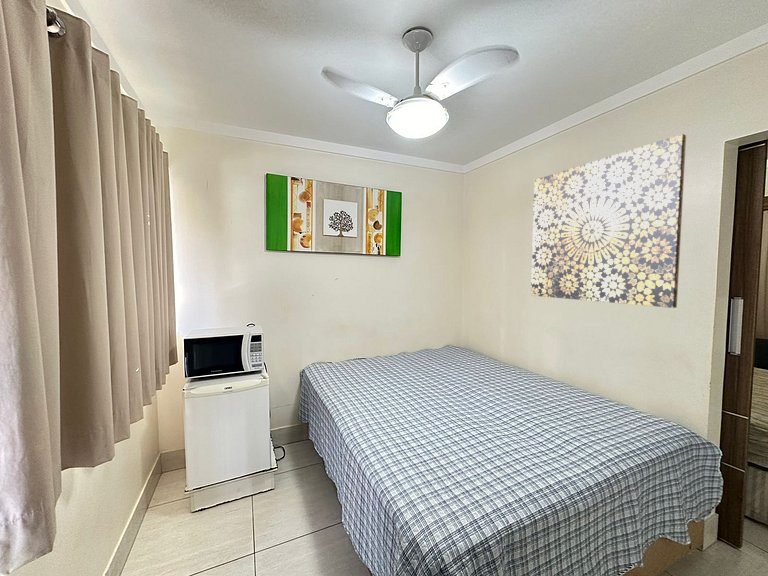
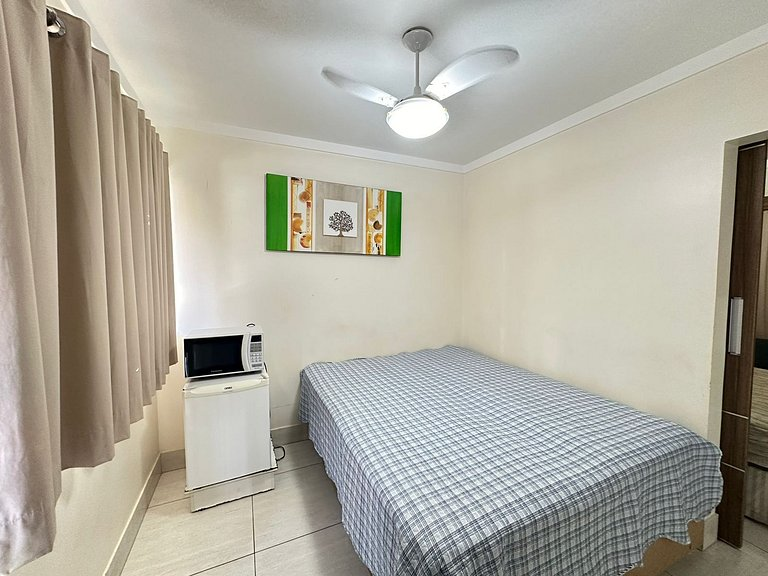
- wall art (592, 232)
